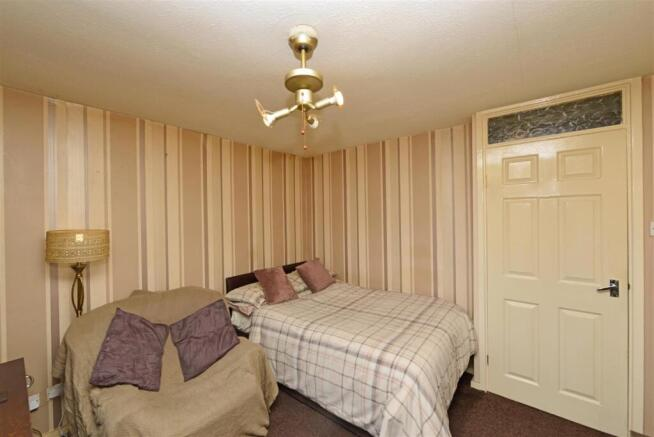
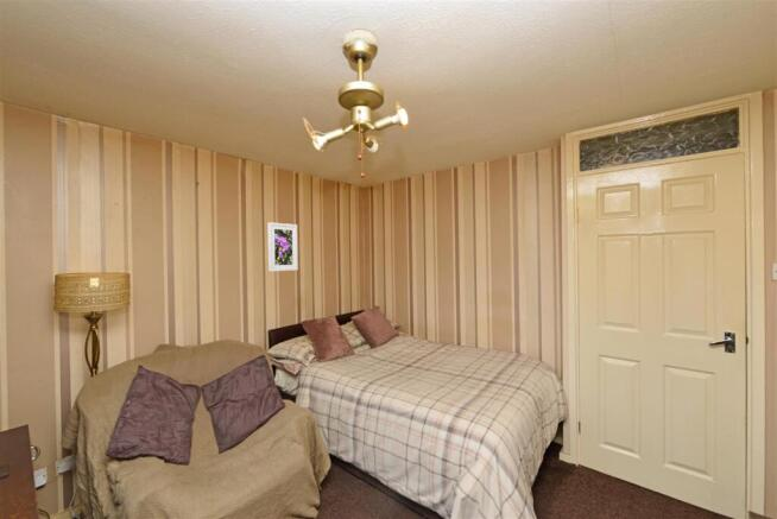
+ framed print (283, 247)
